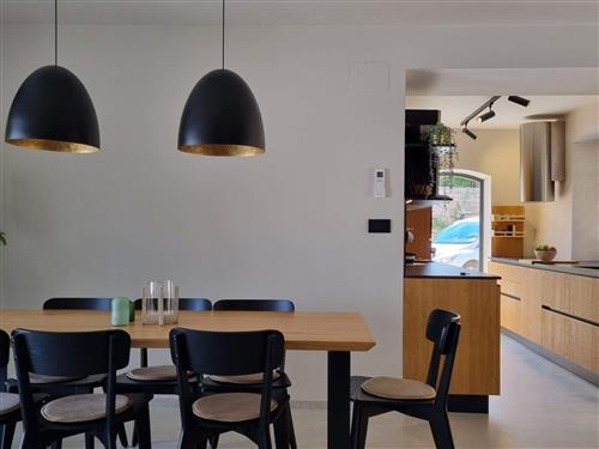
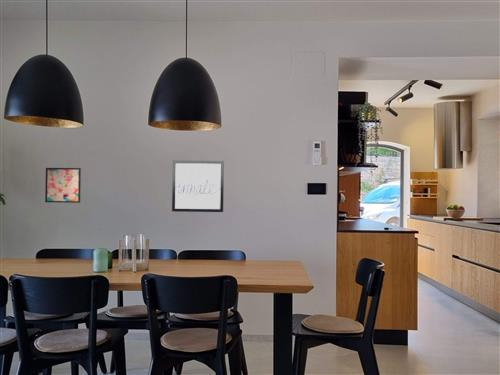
+ wall art (63, 185)
+ wall art (198, 186)
